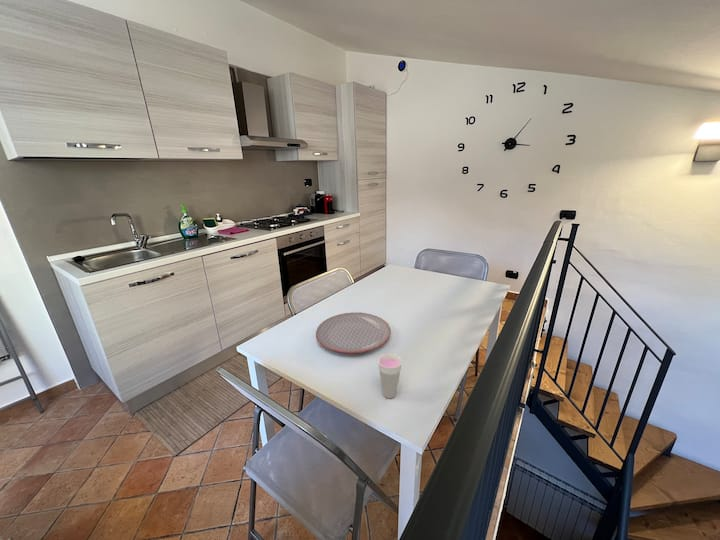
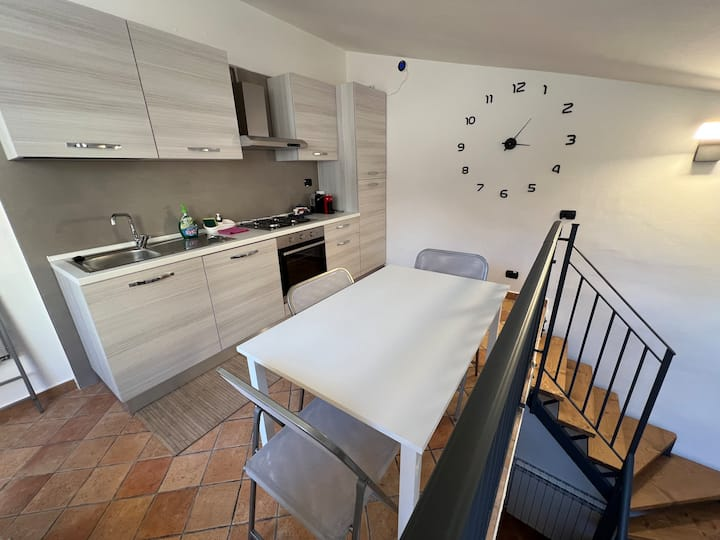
- cup (389, 377)
- plate (353, 332)
